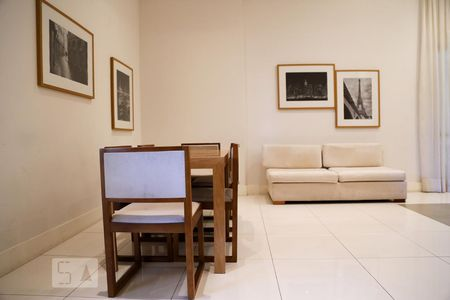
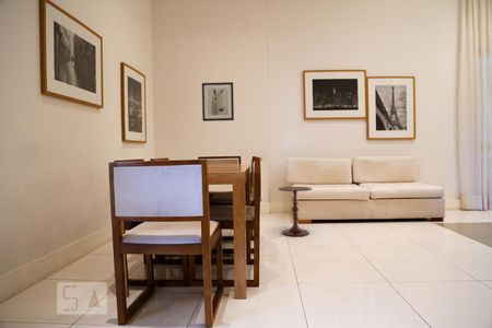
+ side table (295, 210)
+ wall art (218, 102)
